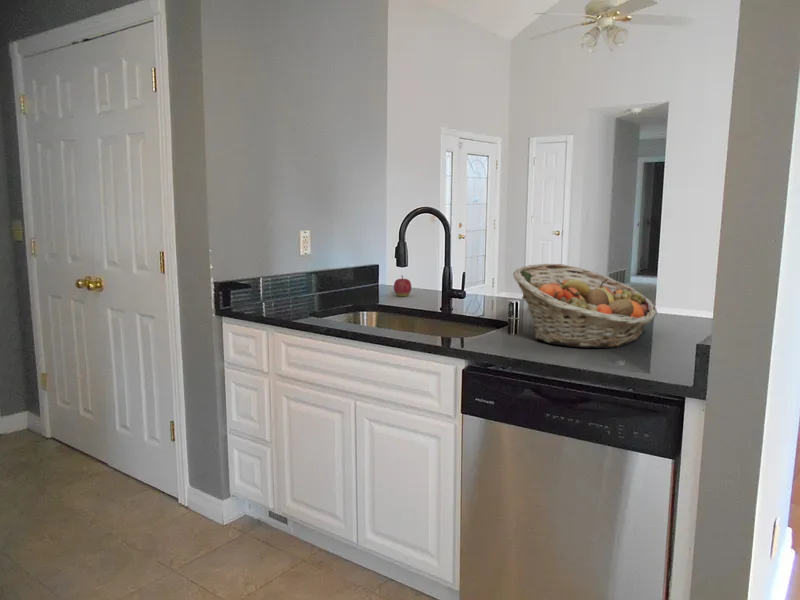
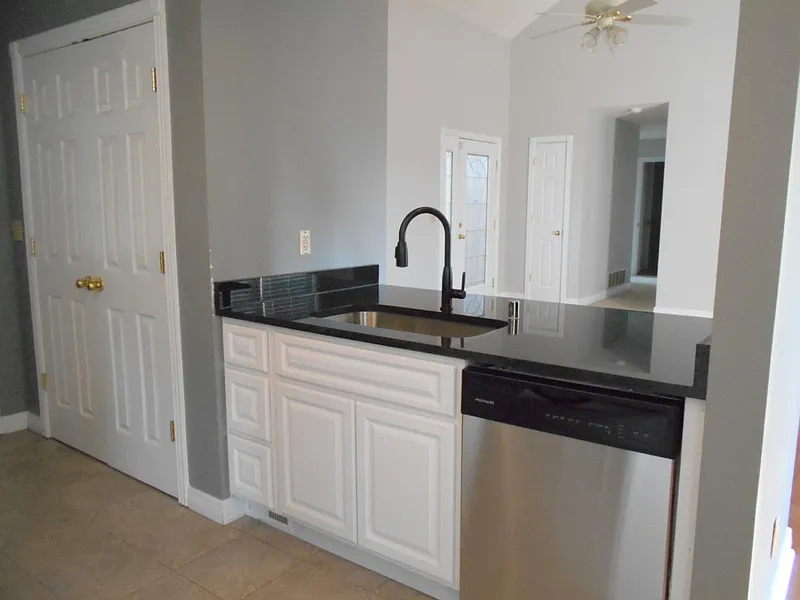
- fruit basket (583, 302)
- apple (402, 285)
